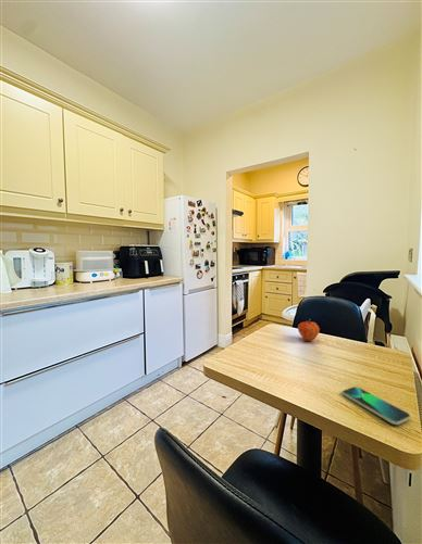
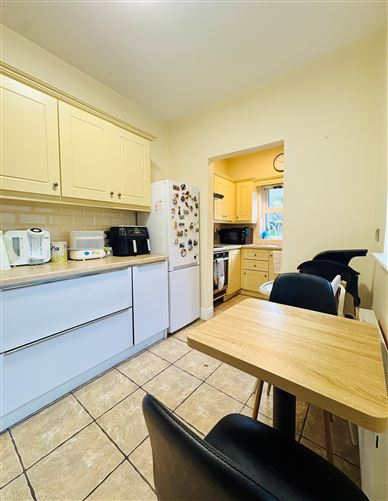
- fruit (308, 329)
- smartphone (373, 403)
